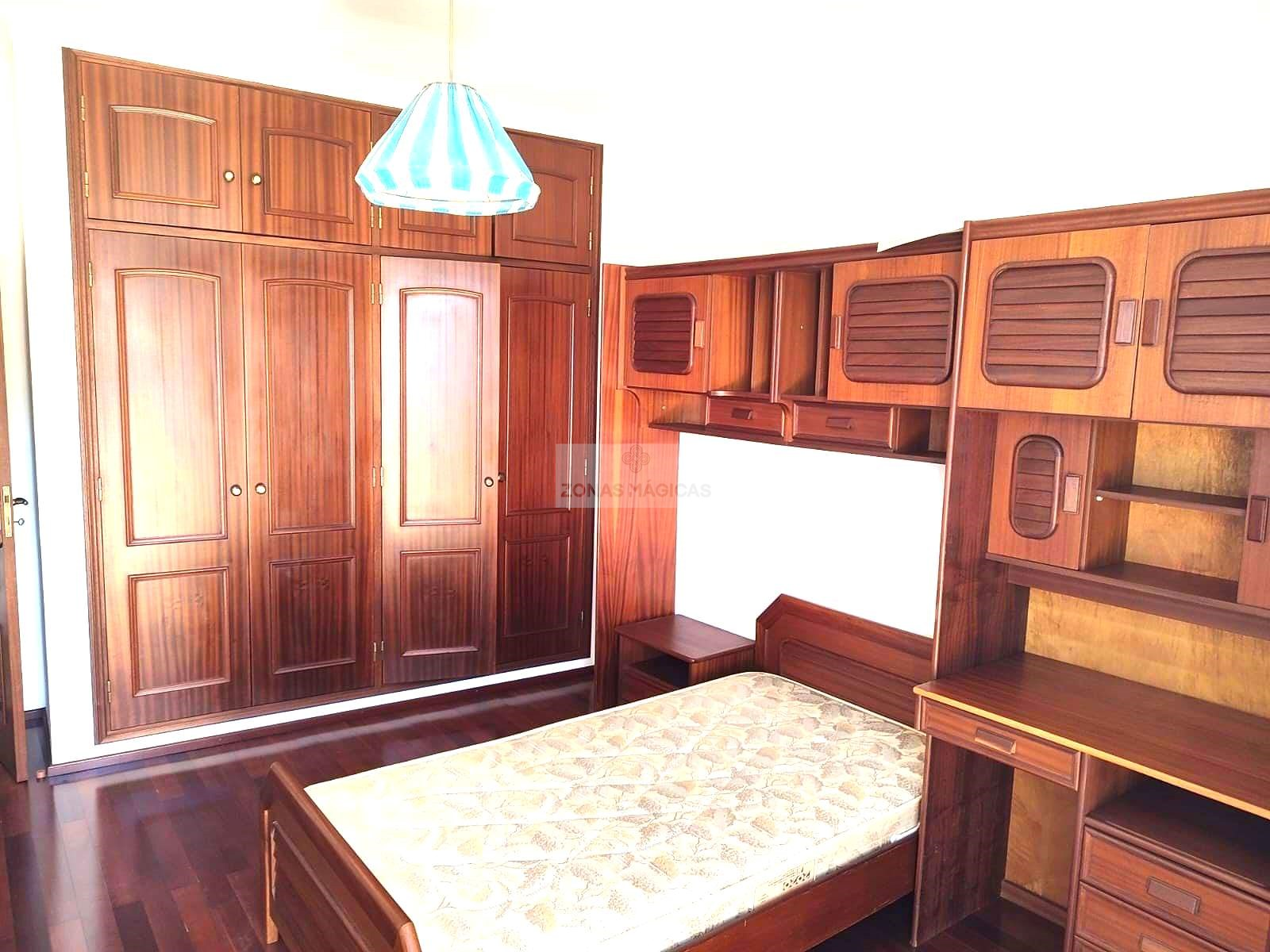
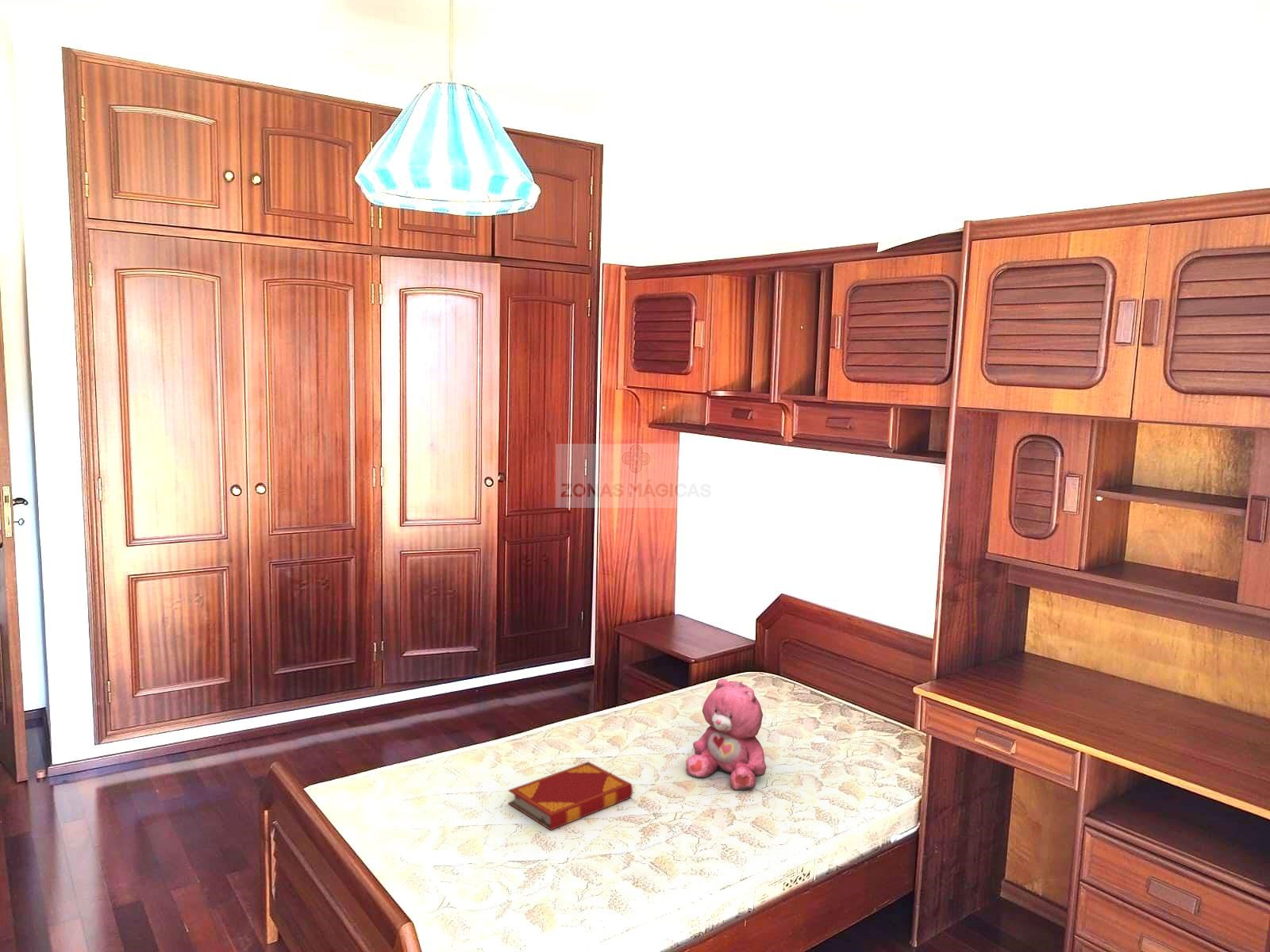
+ hardback book (571, 793)
+ teddy bear (729, 727)
